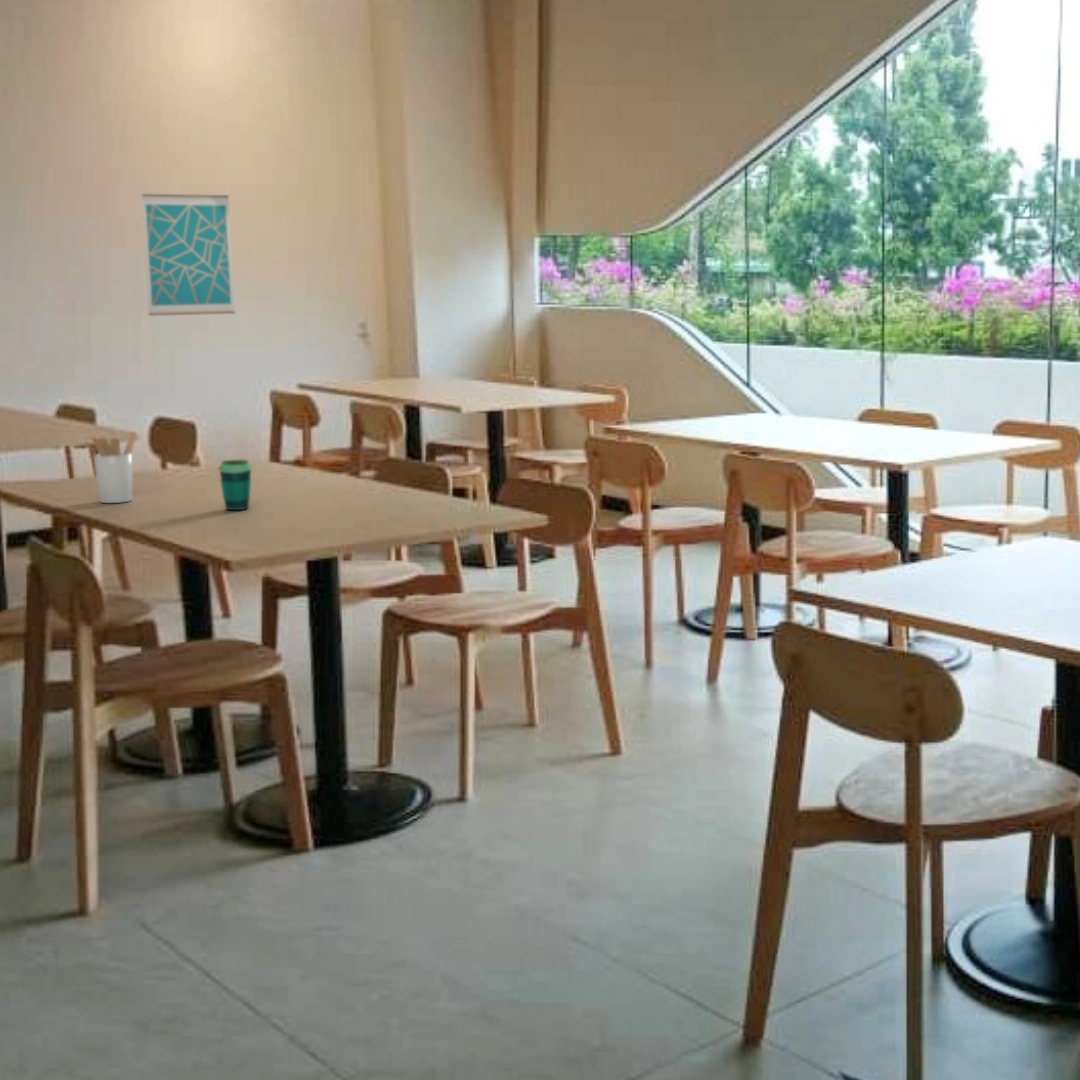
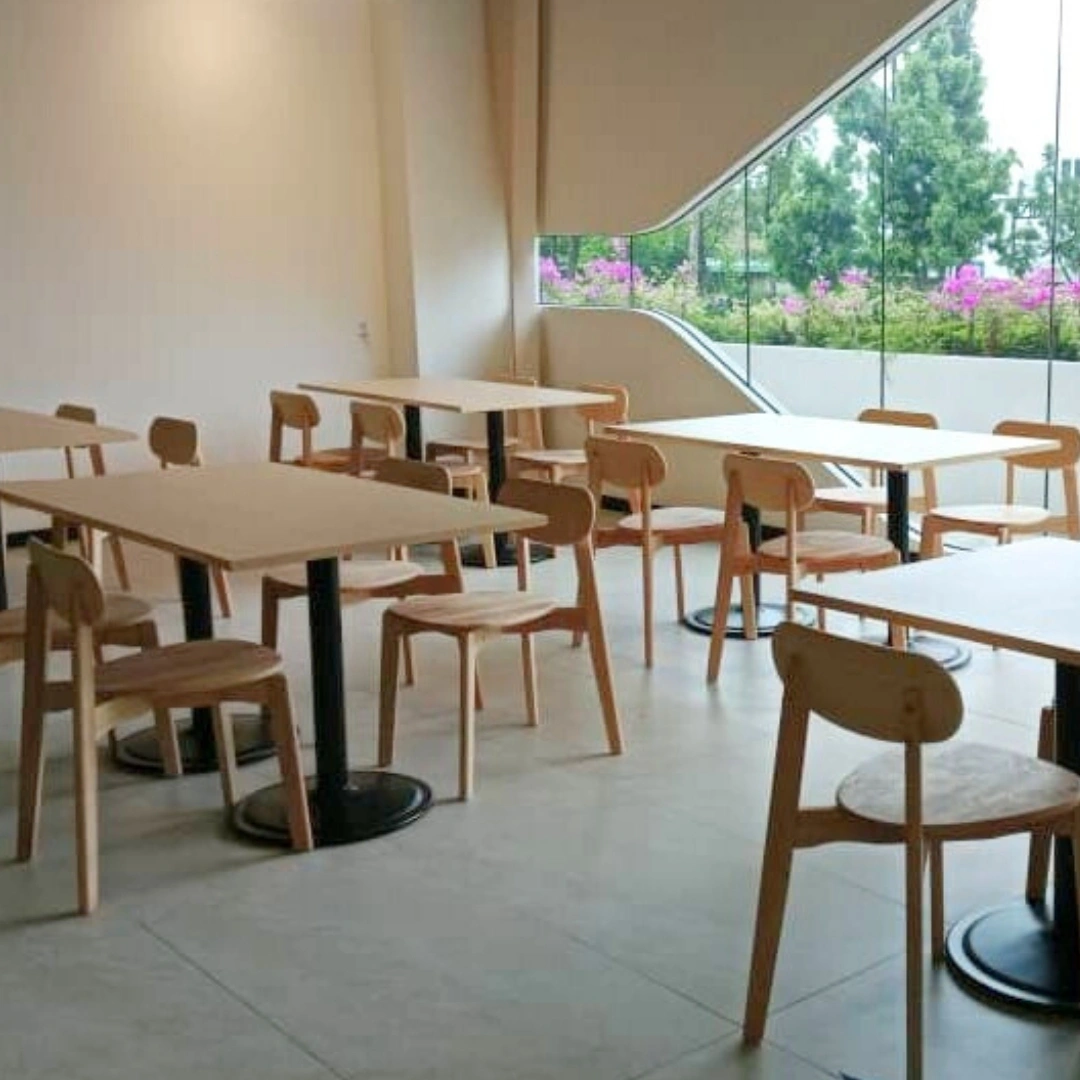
- utensil holder (112, 467)
- cup (236, 485)
- wall art (189, 254)
